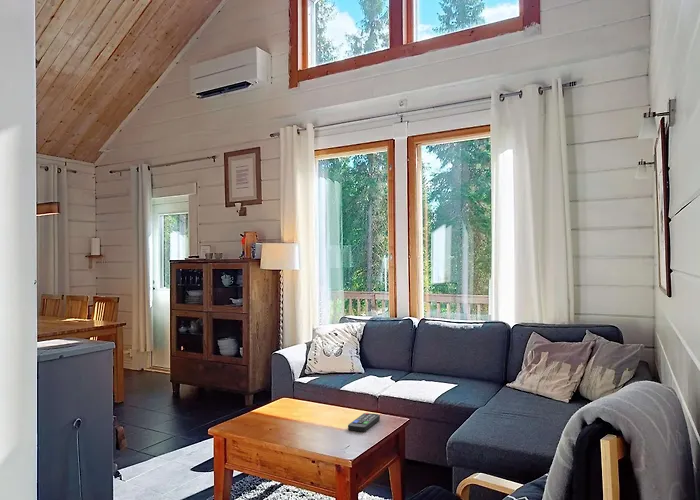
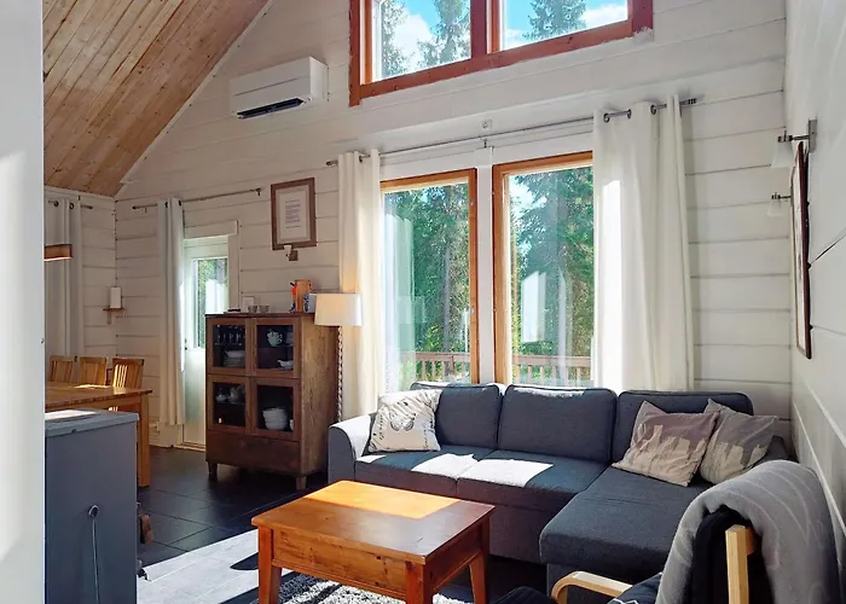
- remote control (364, 421)
